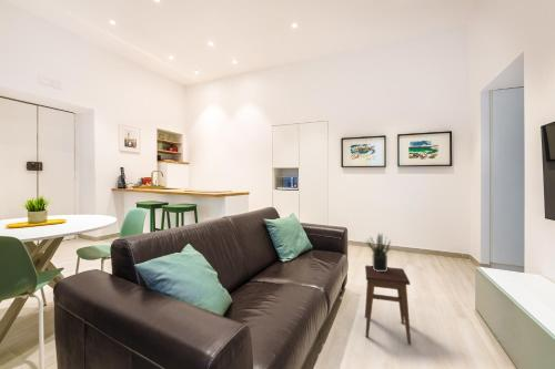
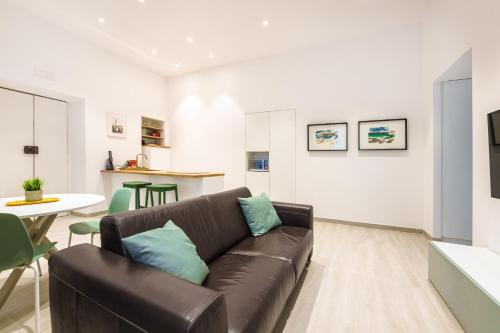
- stool (385, 299)
- potted plant (377, 250)
